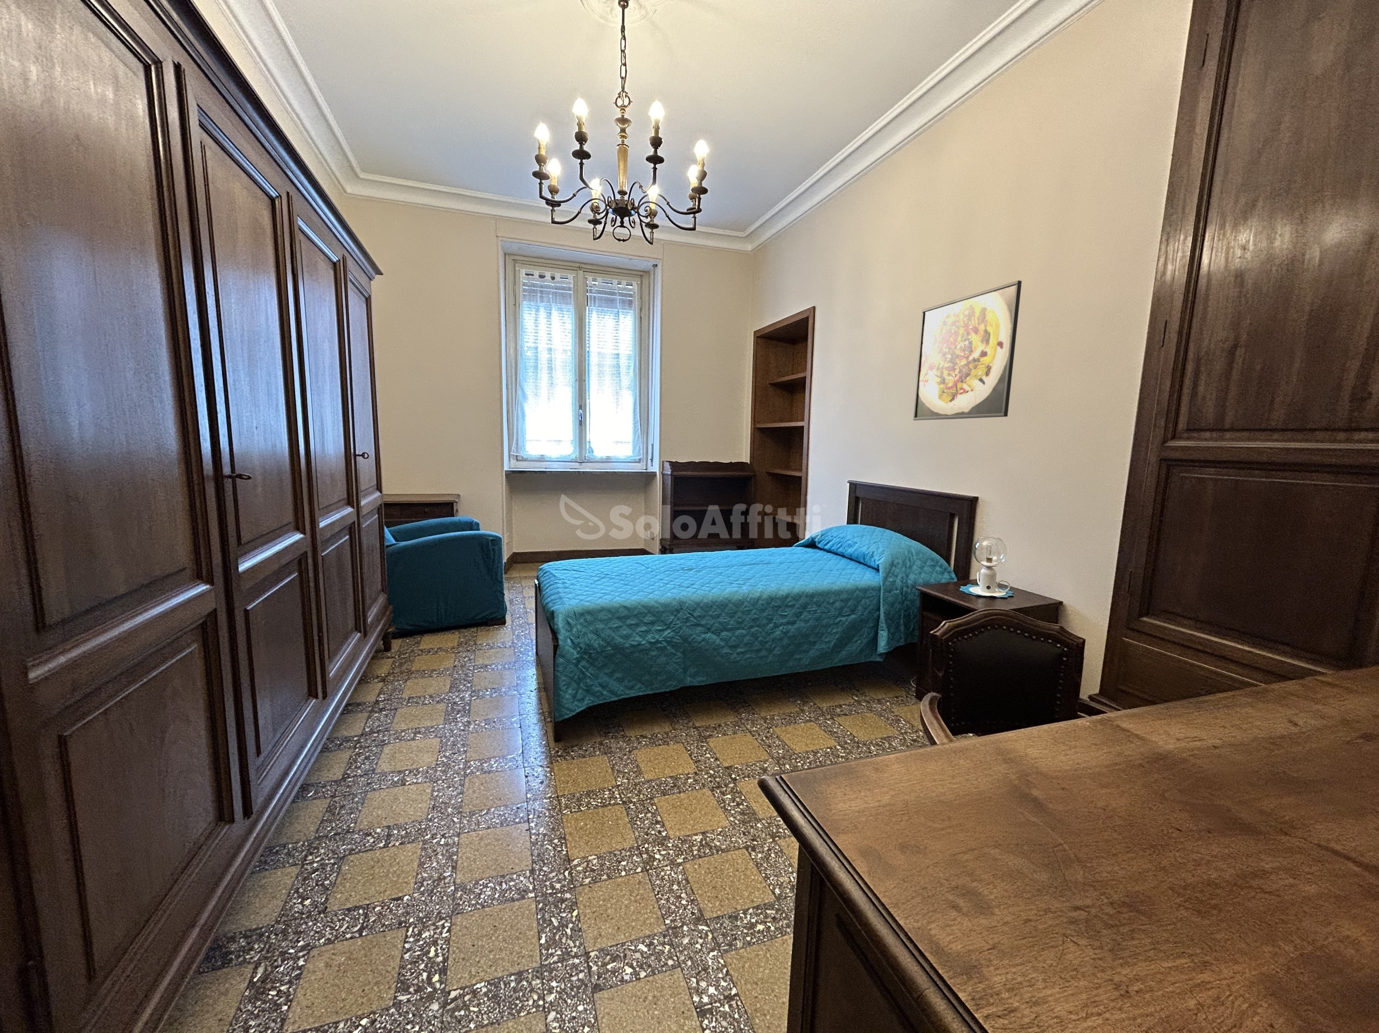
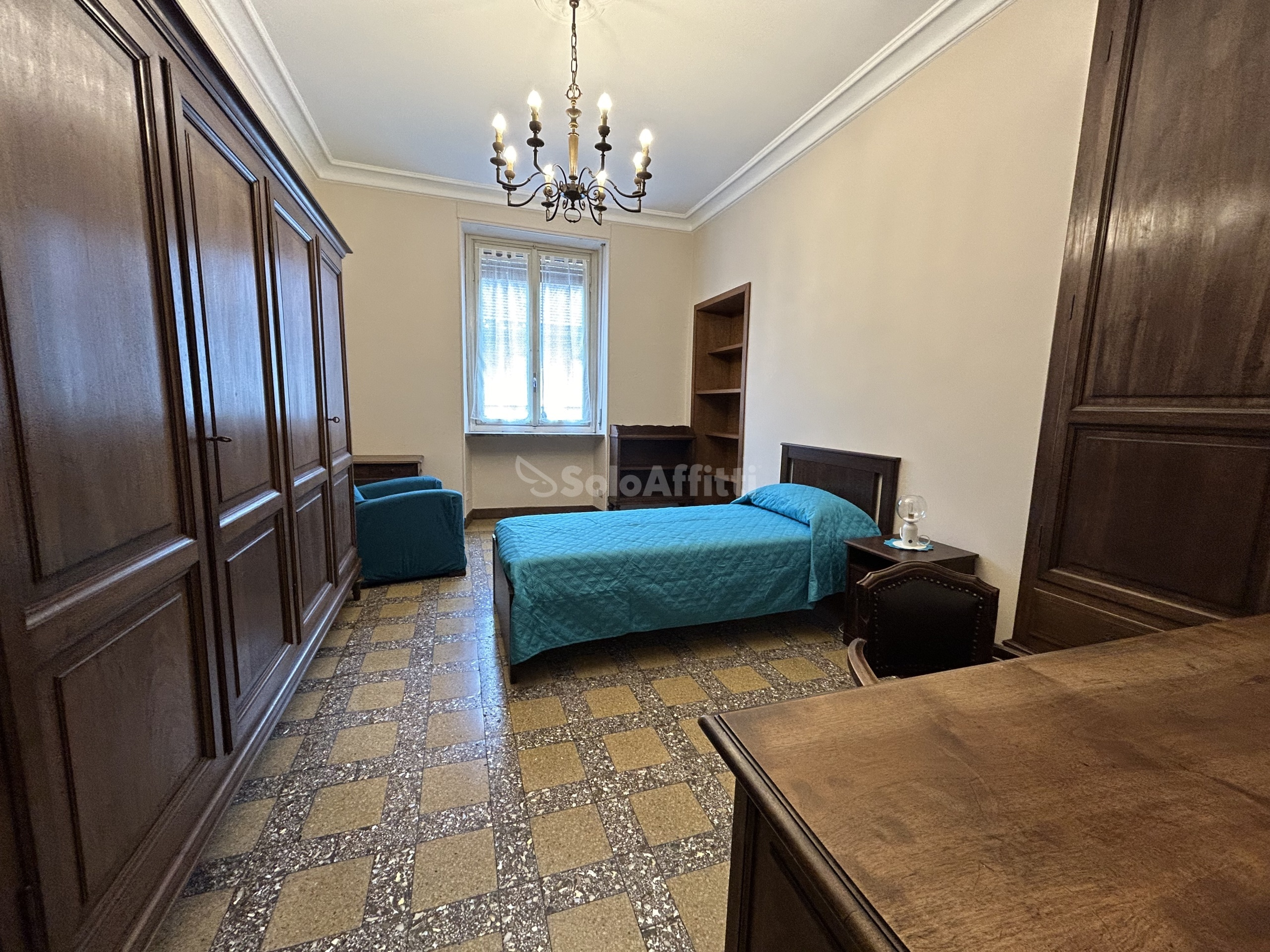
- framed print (961, 358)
